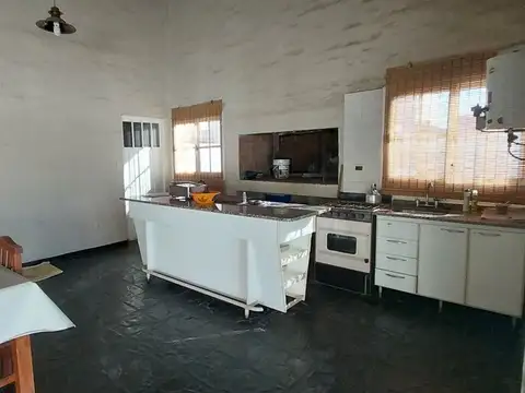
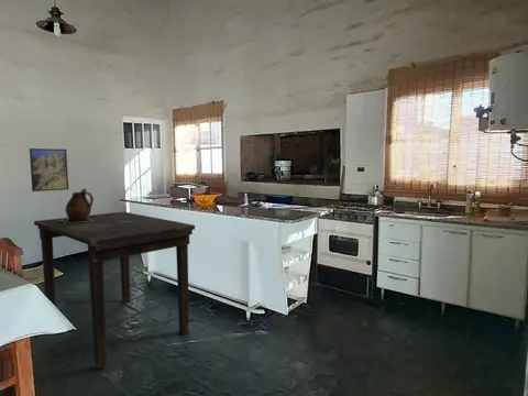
+ ceramic pitcher (76, 205)
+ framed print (50, 169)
+ dining table (121, 276)
